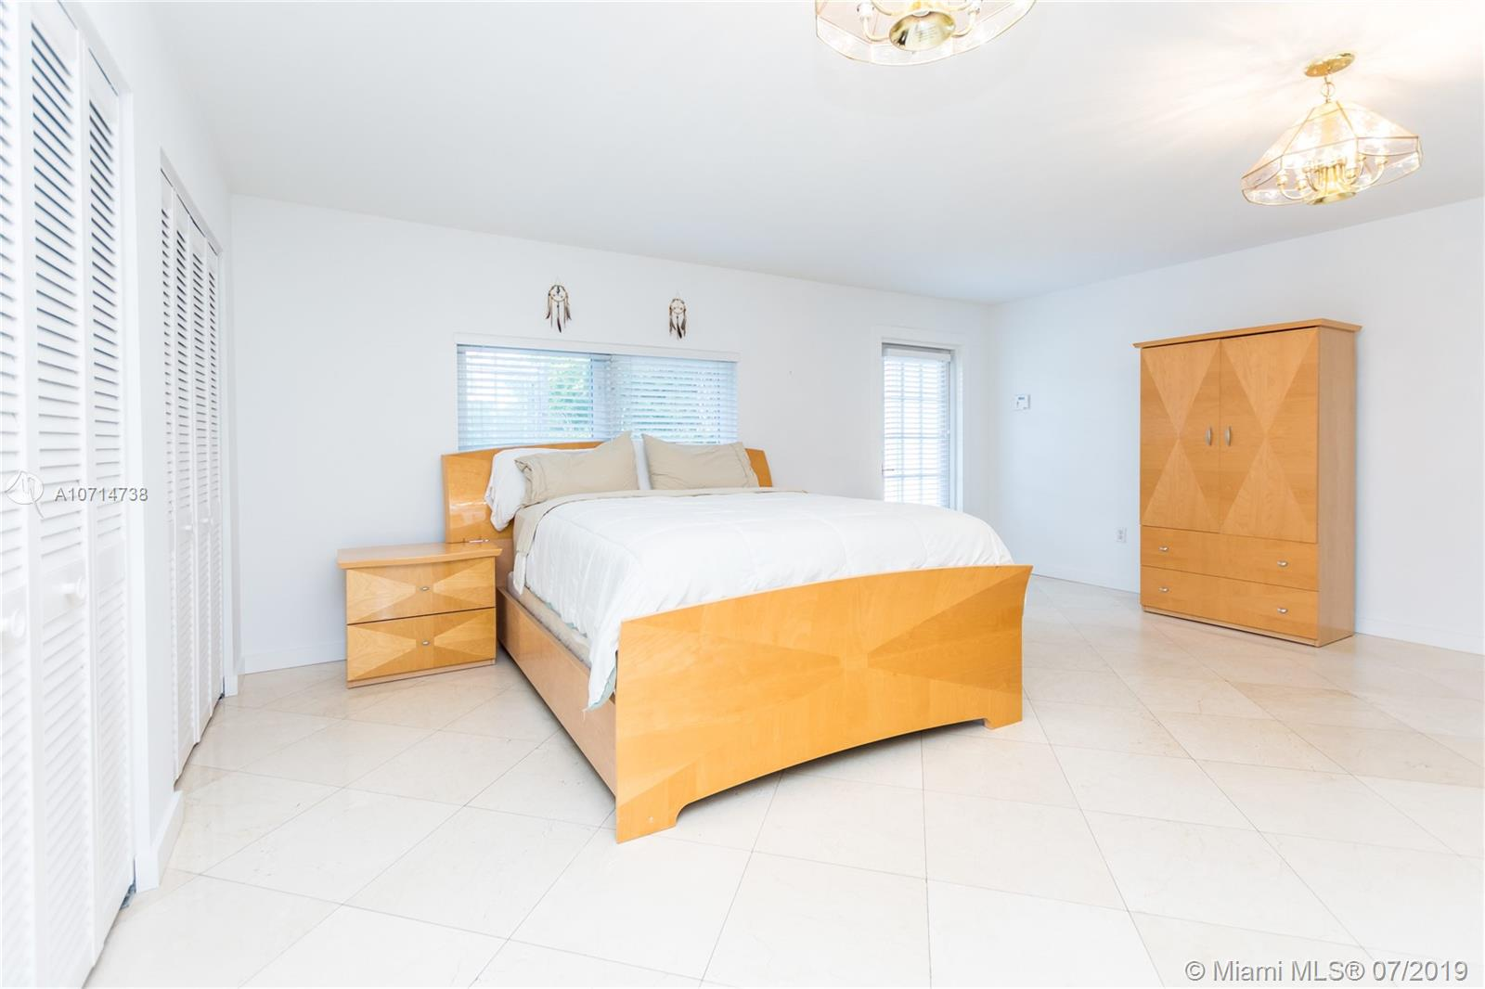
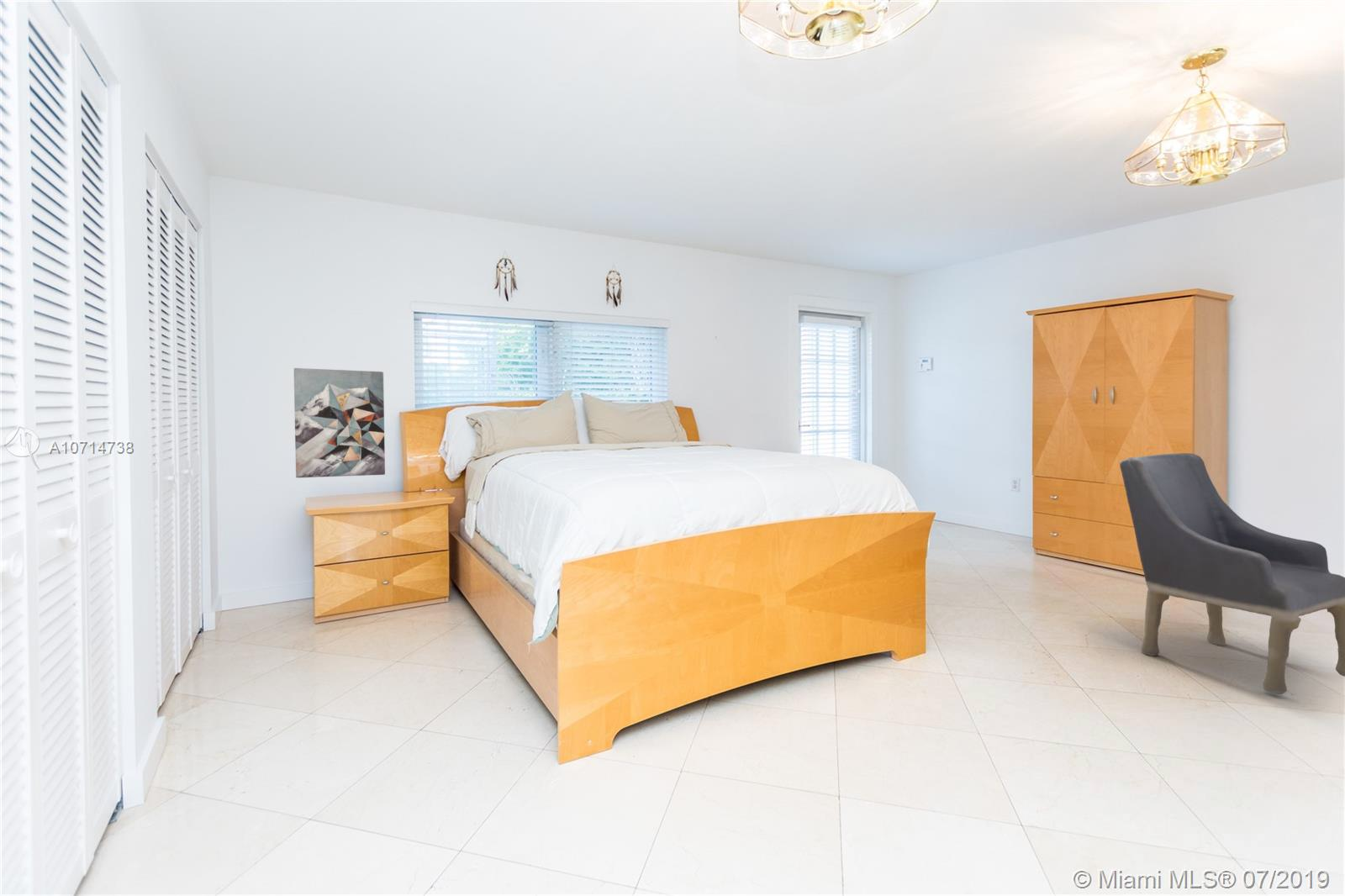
+ armchair (1232, 558)
+ wall art (340, 423)
